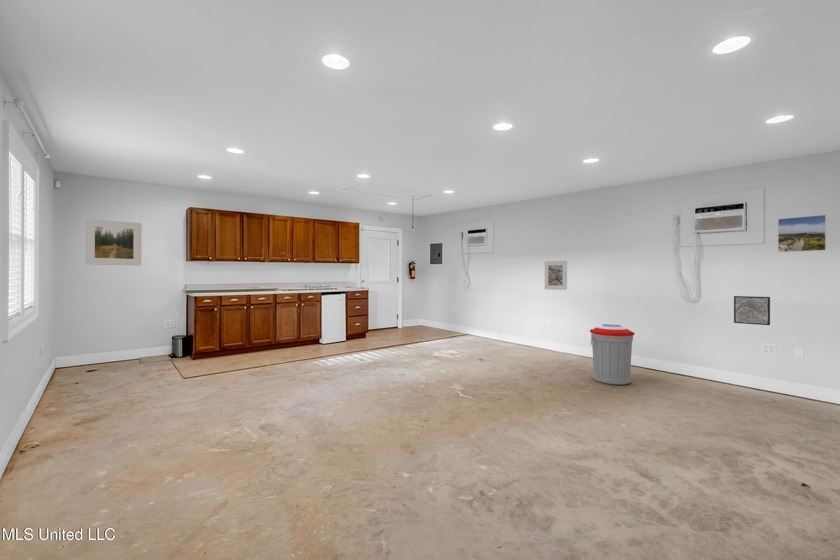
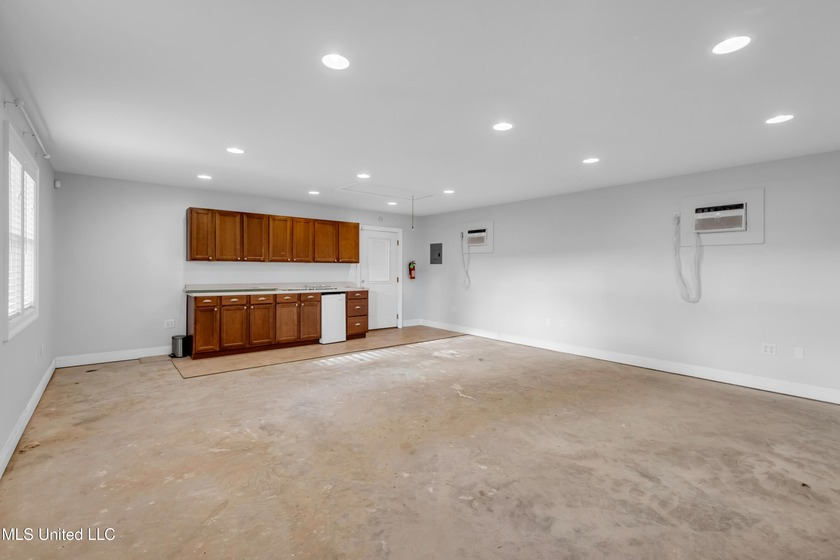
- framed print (555, 275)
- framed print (801, 234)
- trash can (611, 352)
- wall art (751, 310)
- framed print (114, 243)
